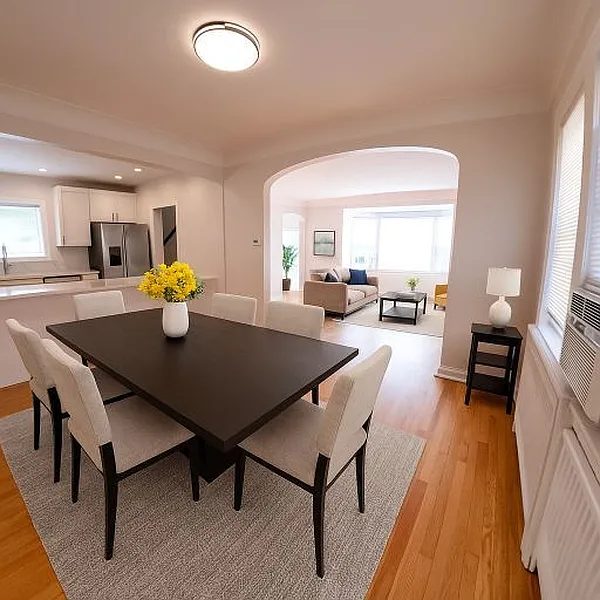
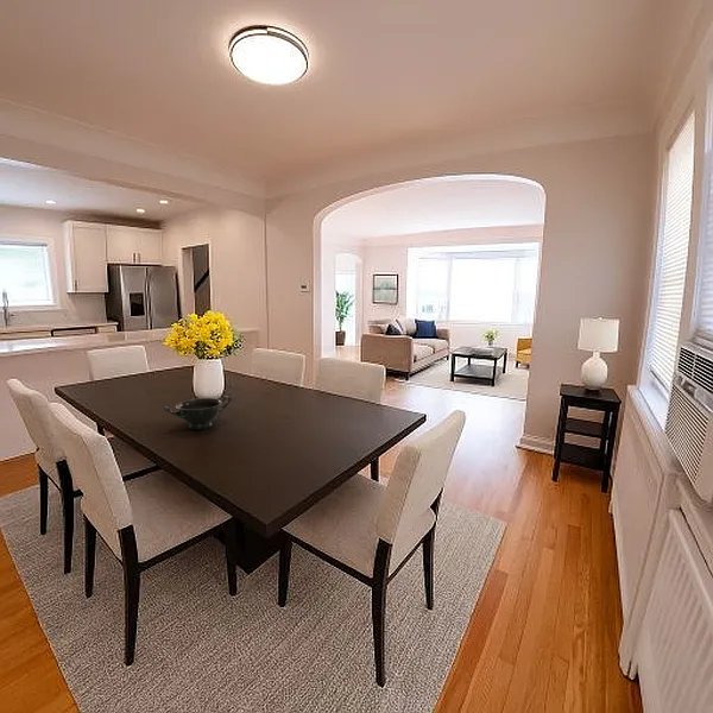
+ bowl (198, 414)
